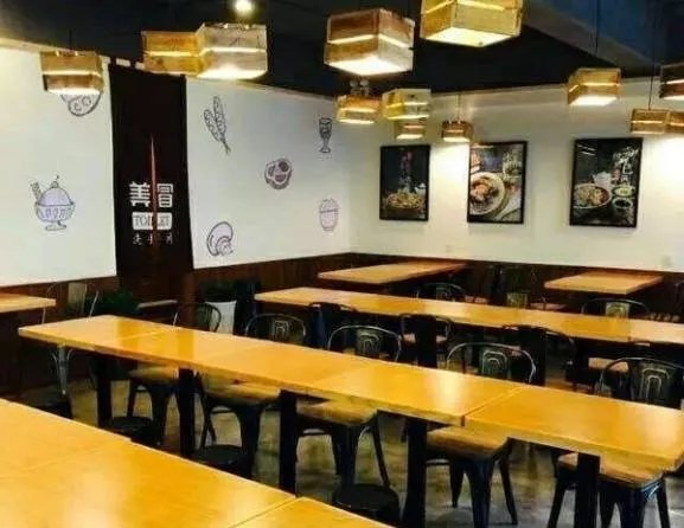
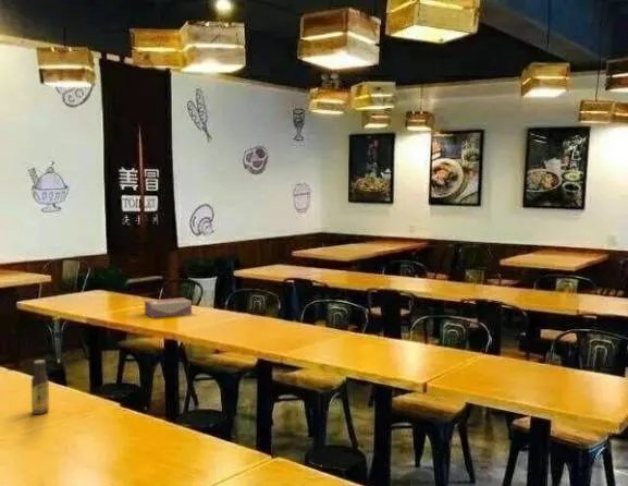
+ sauce bottle (39, 386)
+ tissue box (168, 306)
